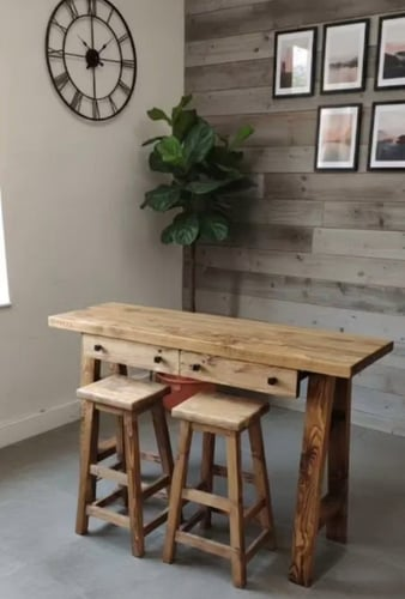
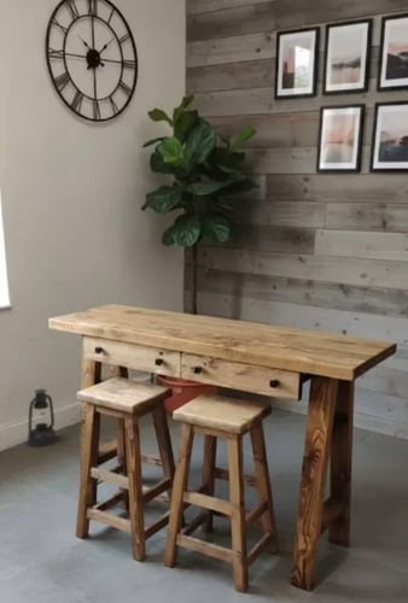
+ lantern (41, 408)
